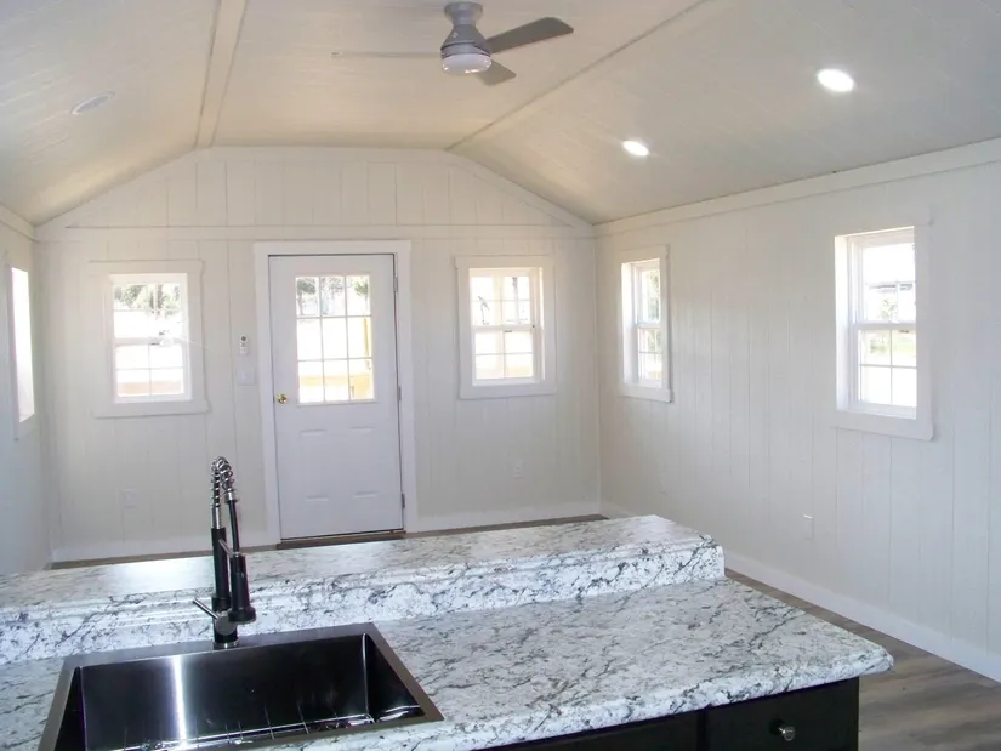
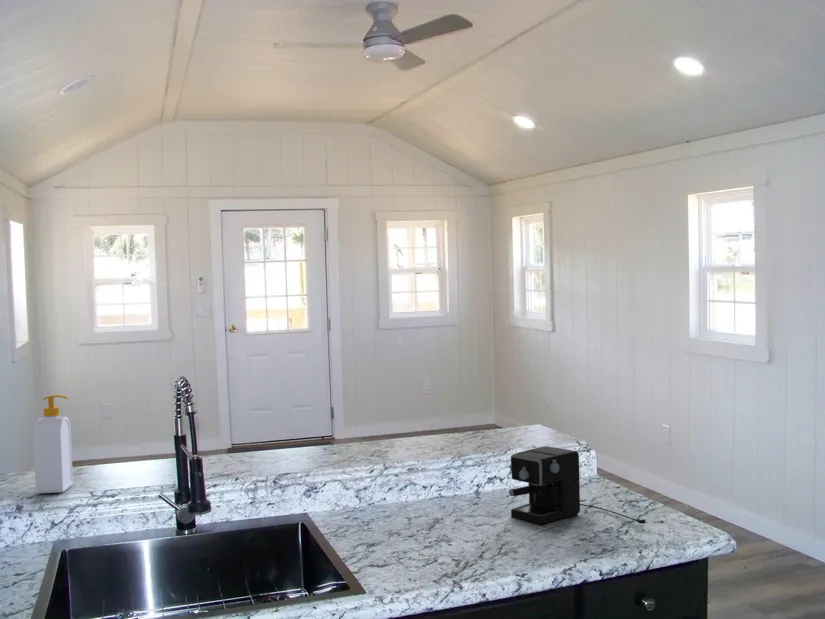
+ coffee maker (573, 488)
+ soap bottle (54, 442)
